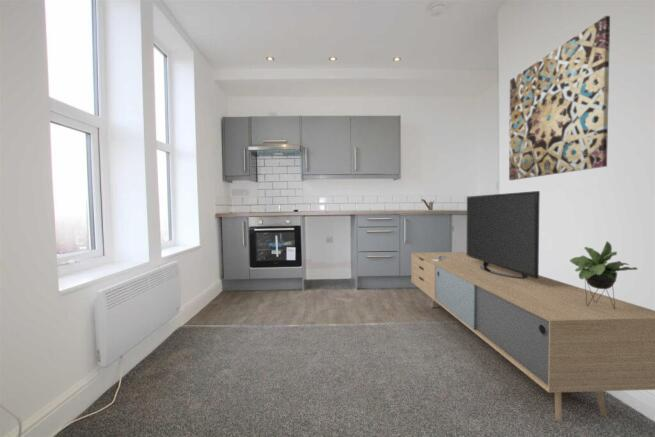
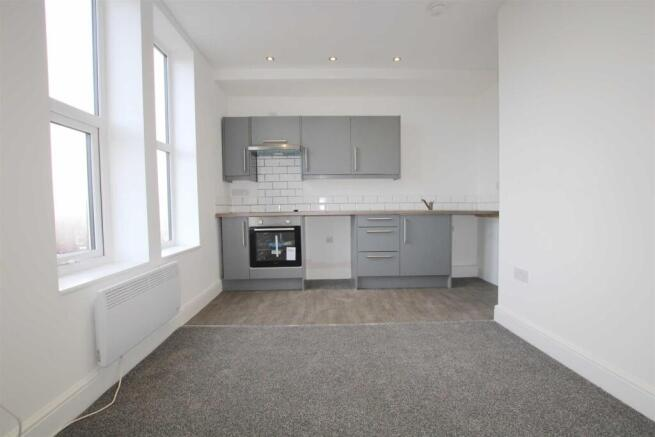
- wall art (549, 114)
- media console (490, 269)
